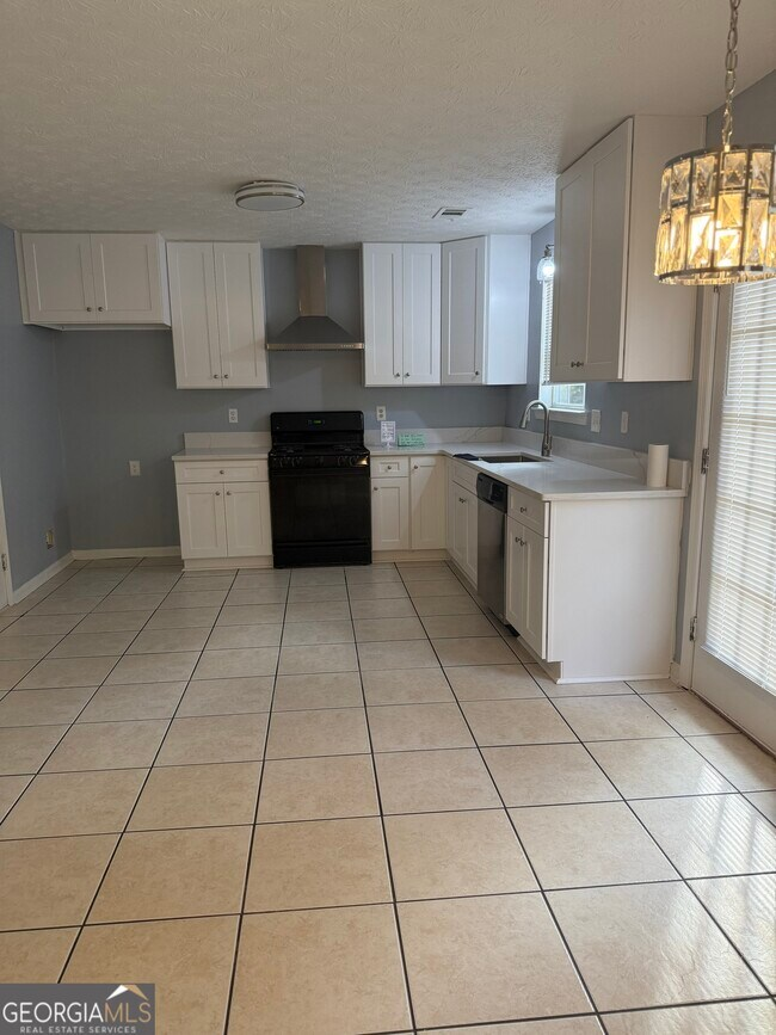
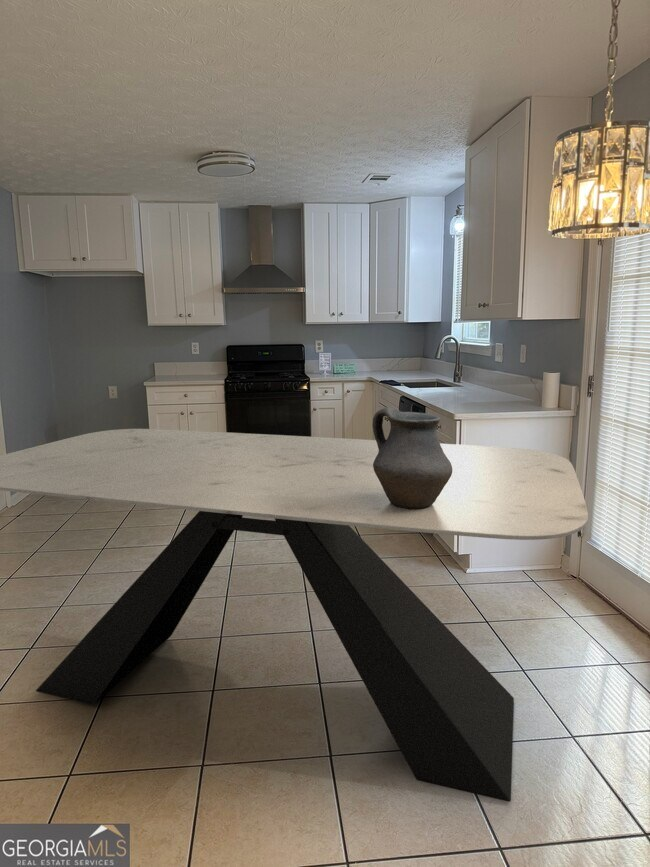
+ dining table (299, 564)
+ pitcher (409, 456)
